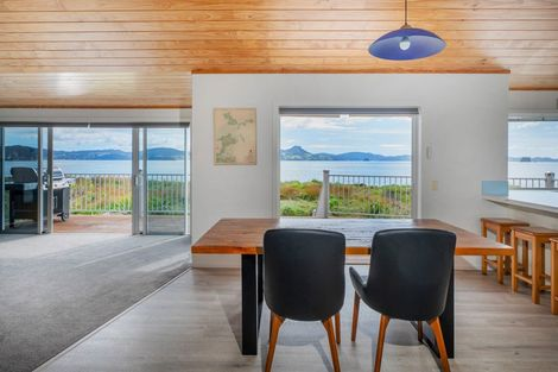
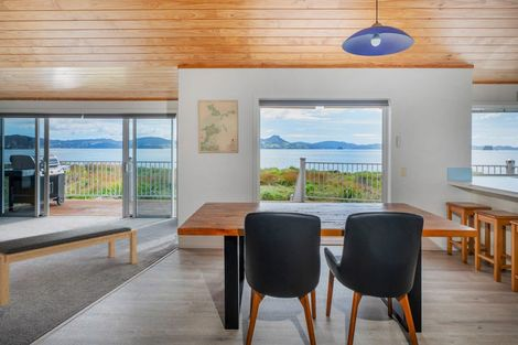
+ bench (67, 250)
